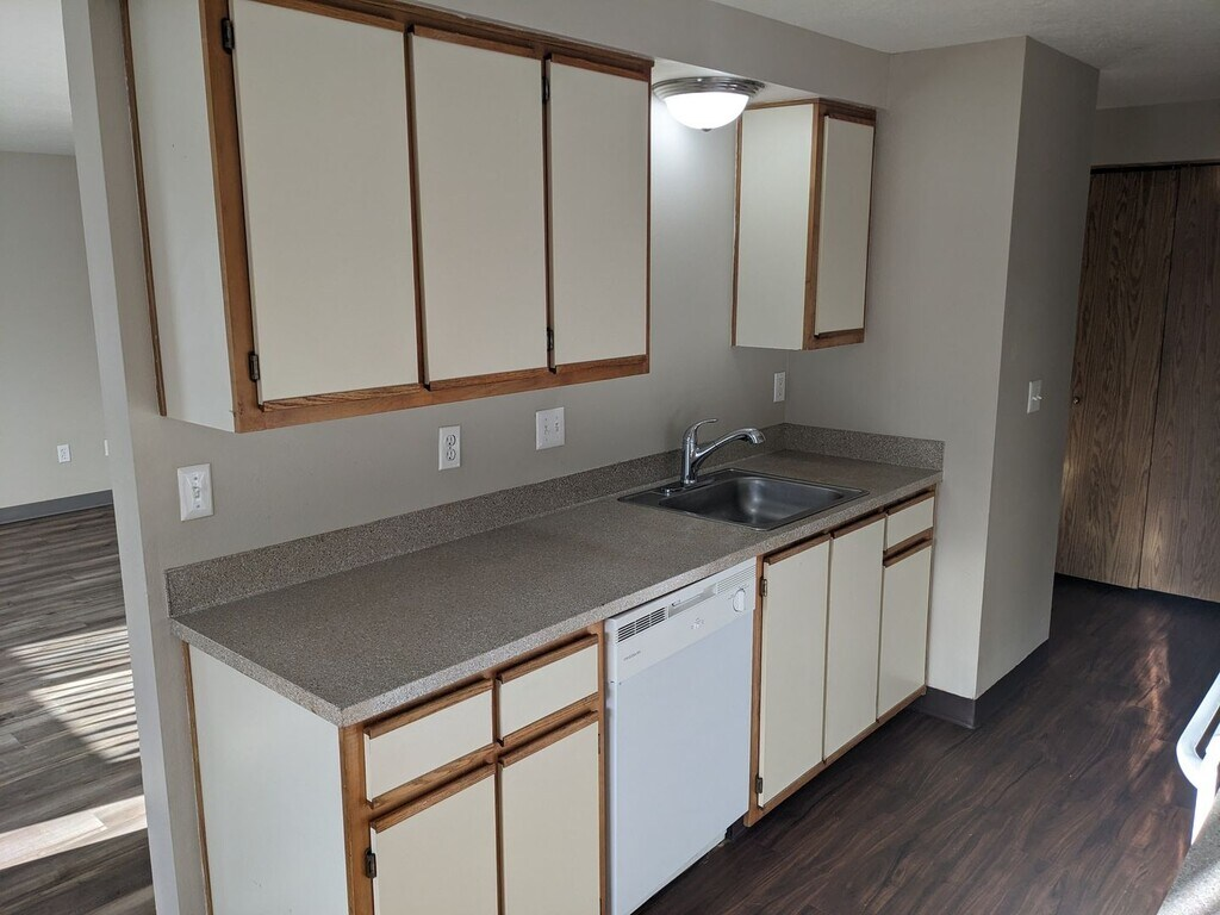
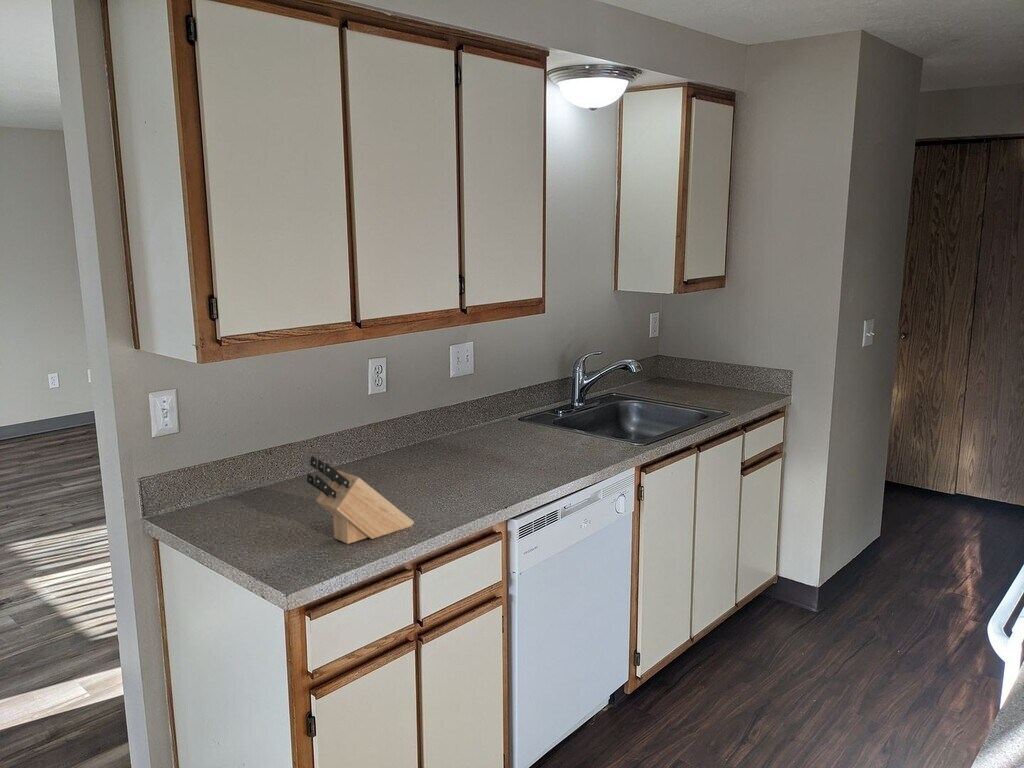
+ knife block (359, 492)
